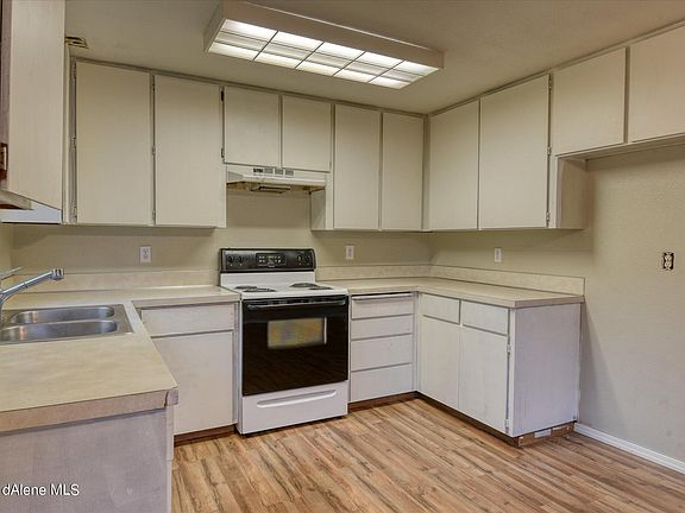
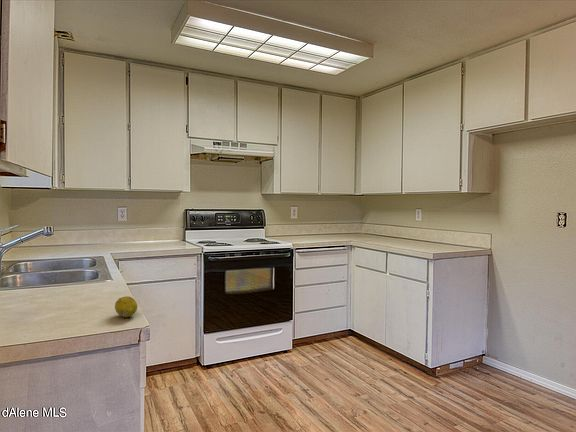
+ fruit (126, 306)
